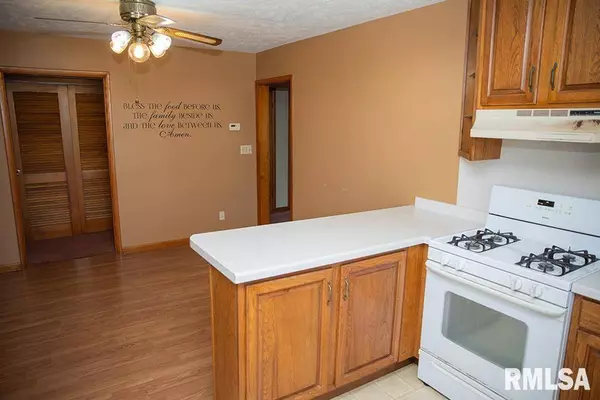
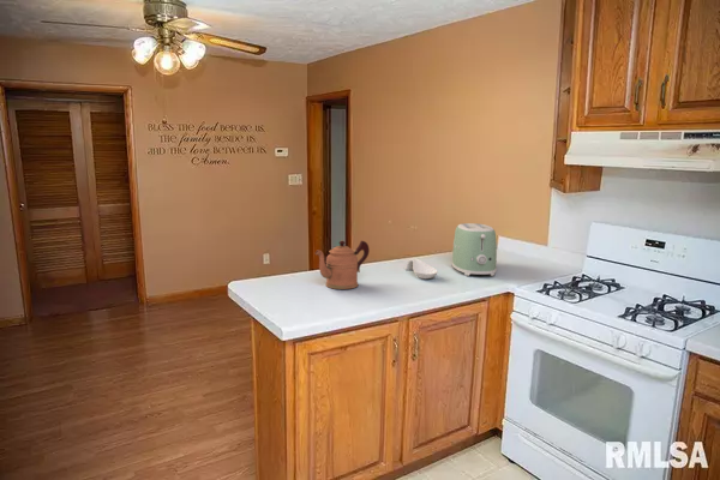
+ toaster (474, 247)
+ coffeepot (342, 262)
+ spoon rest (419, 268)
